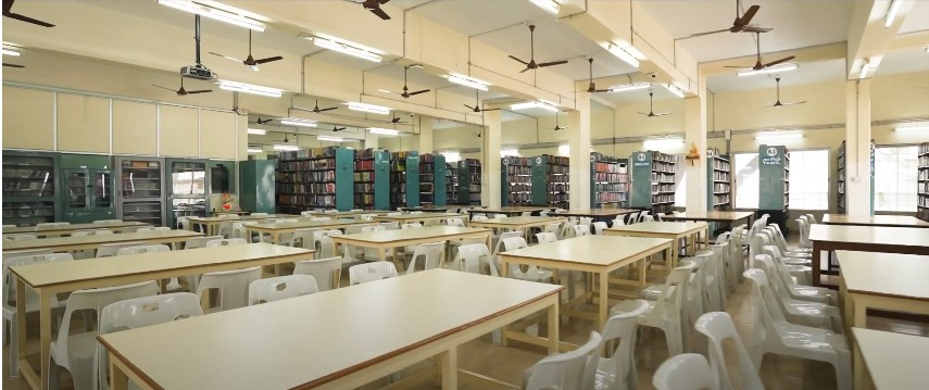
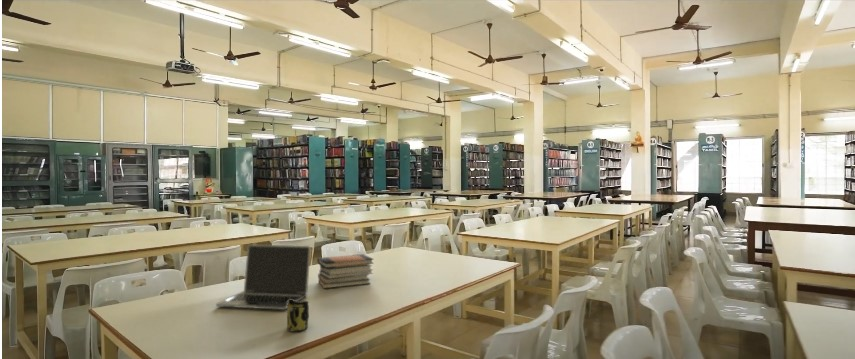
+ laptop (265, 274)
+ mug (297, 315)
+ book stack (345, 270)
